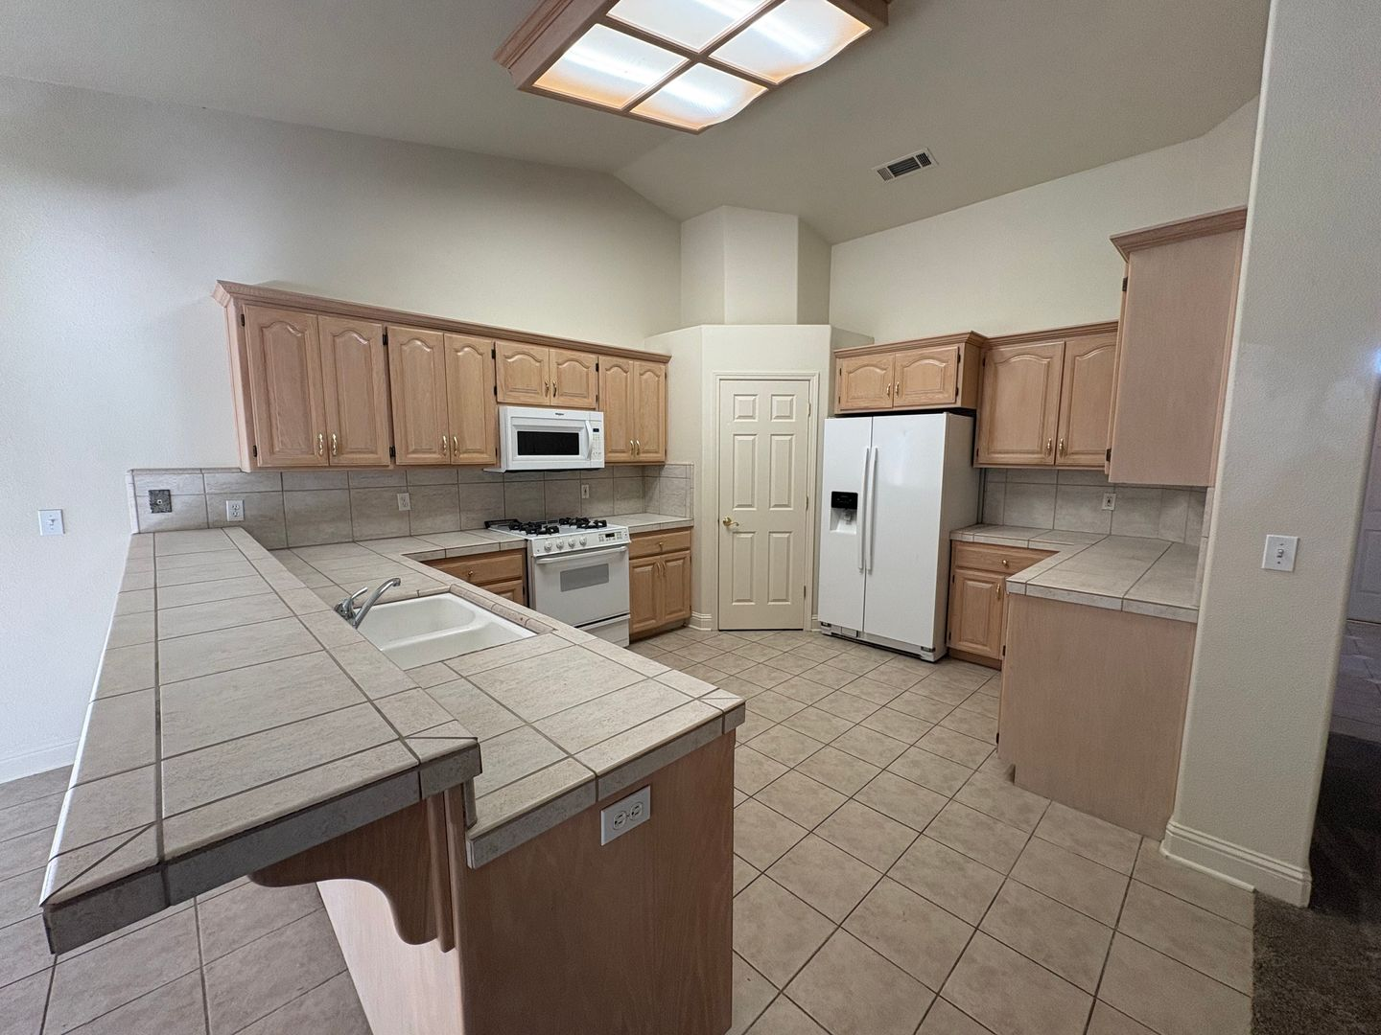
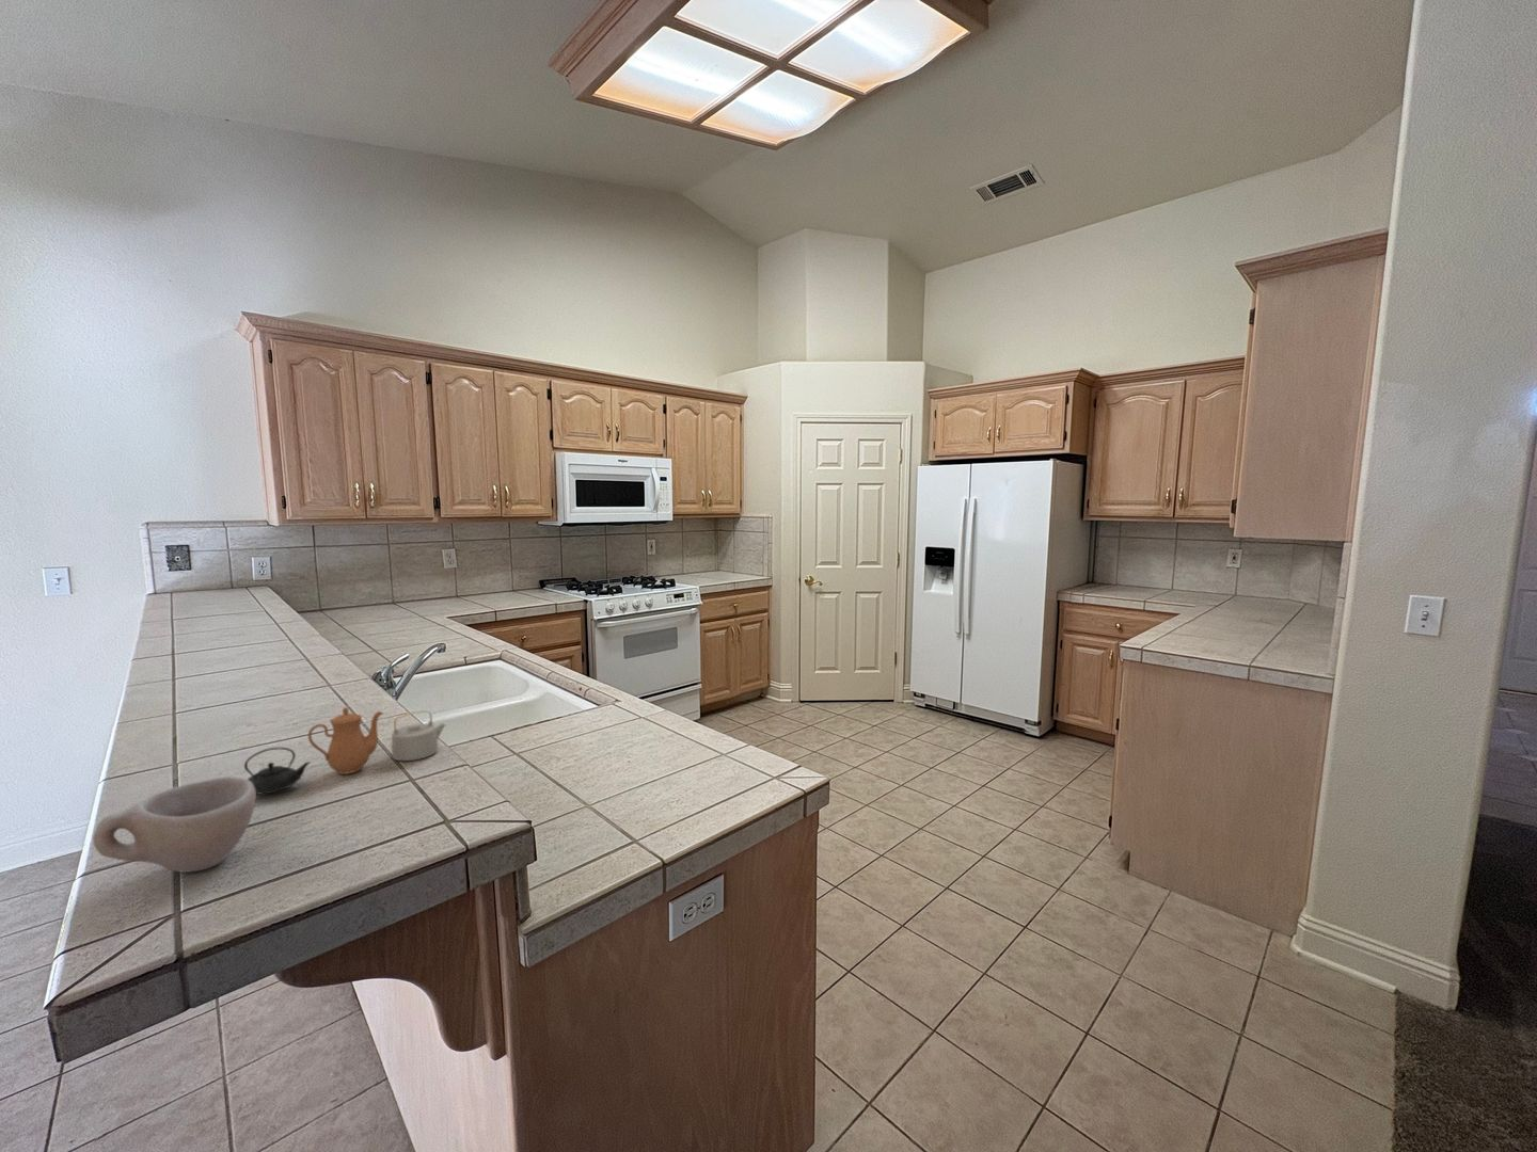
+ cup (180, 833)
+ teapot (352, 737)
